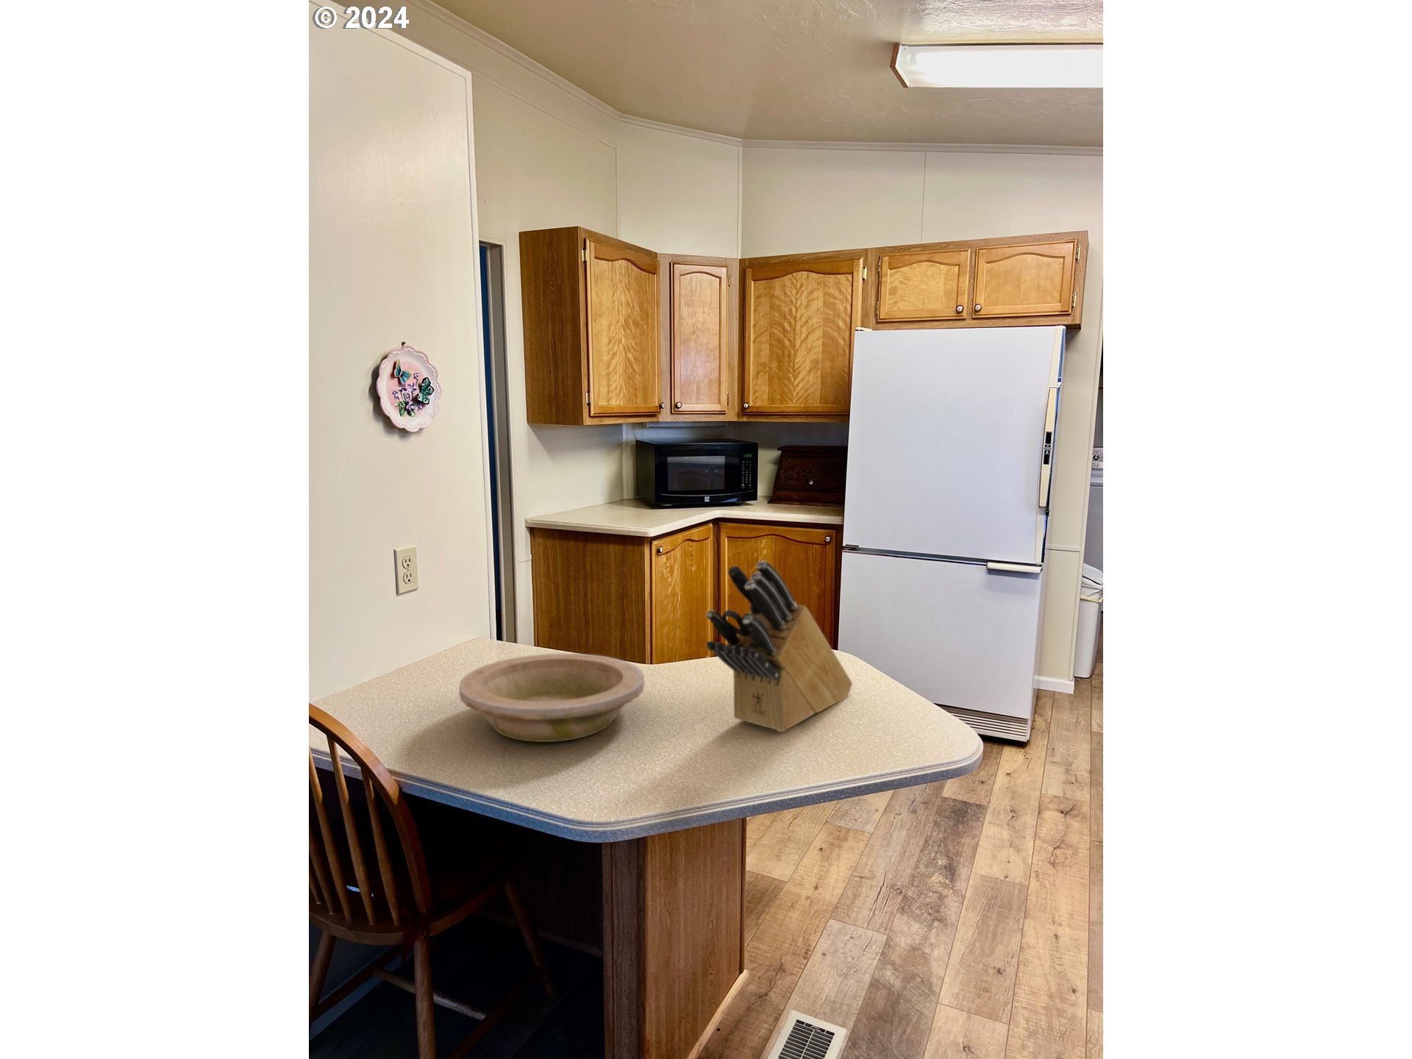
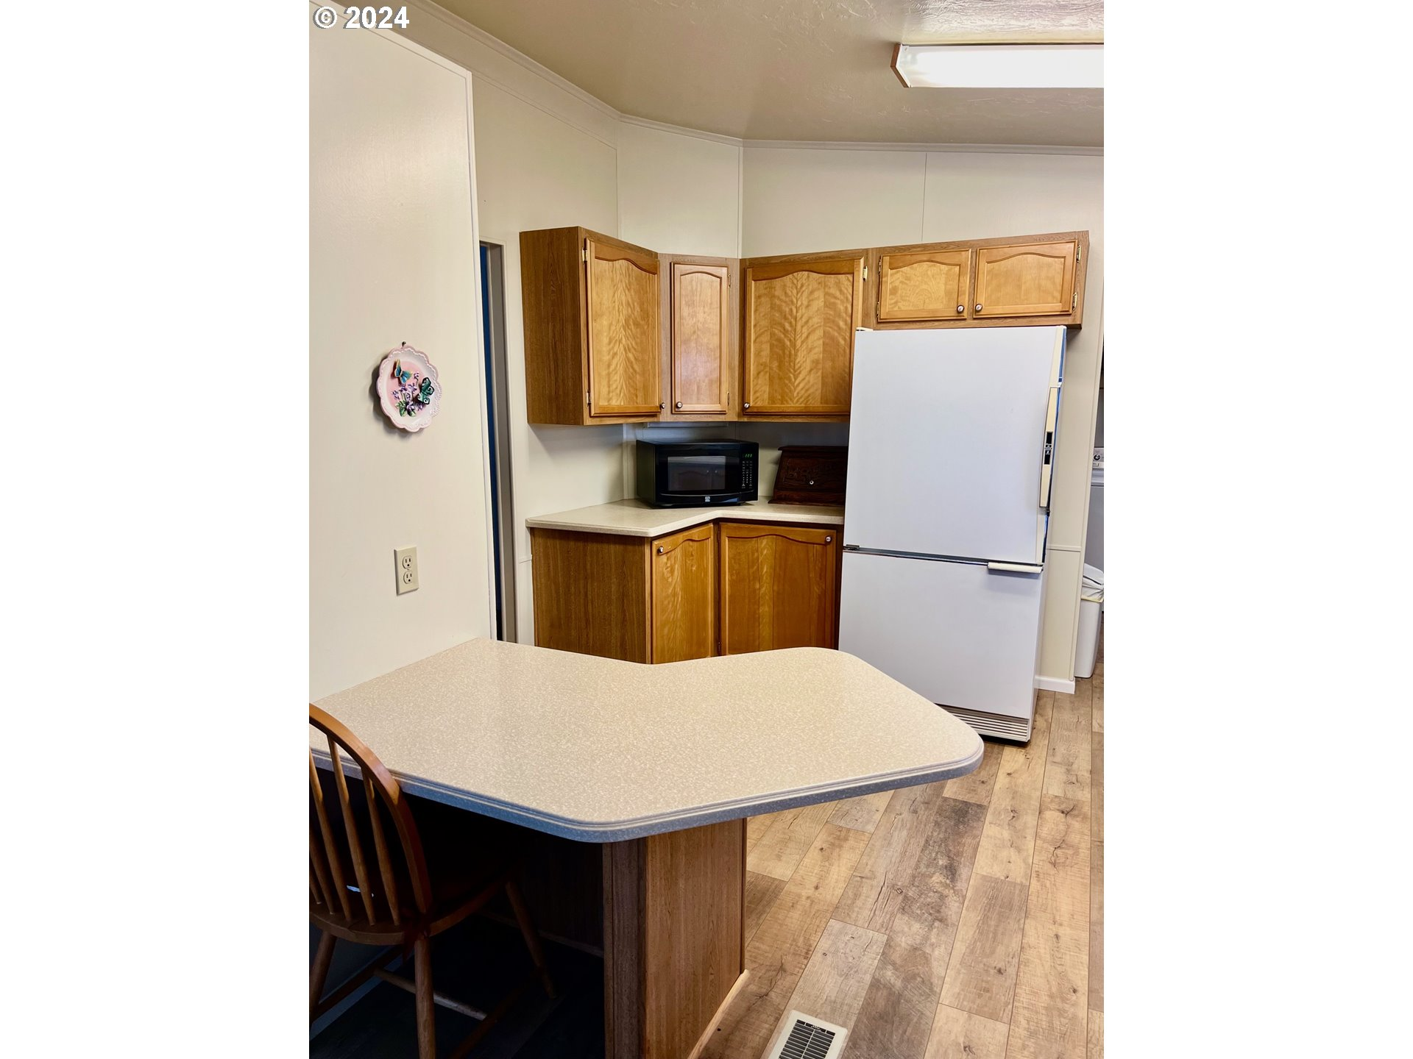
- bowl (554, 699)
- knife block (783, 635)
